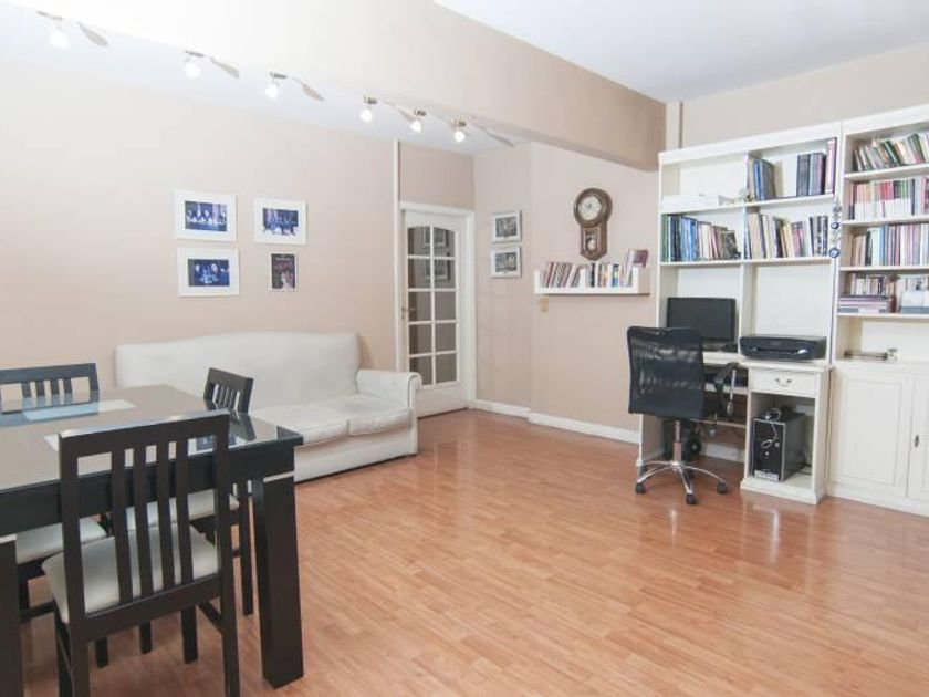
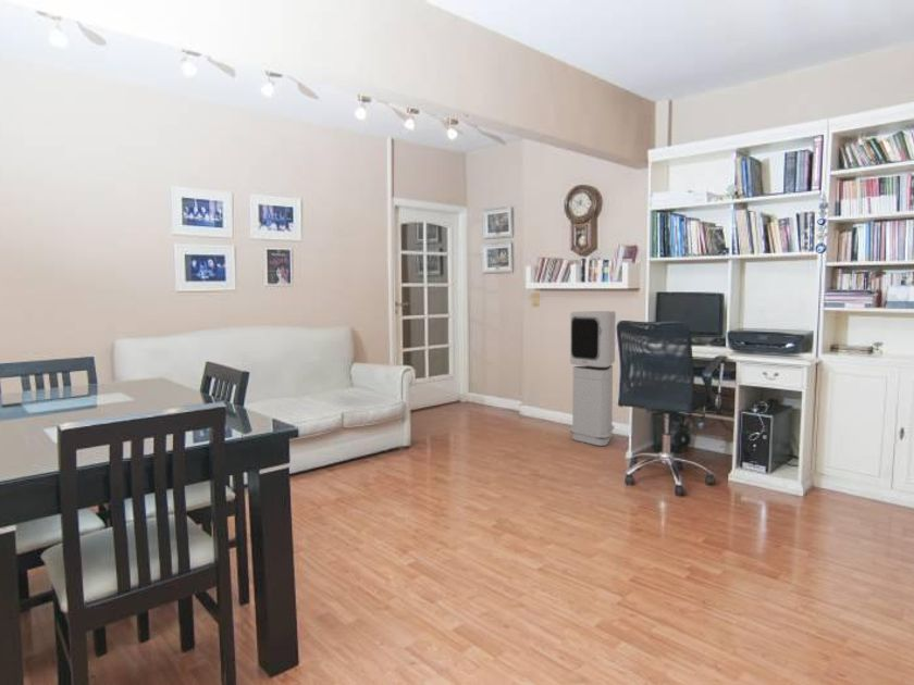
+ air purifier (598, 375)
